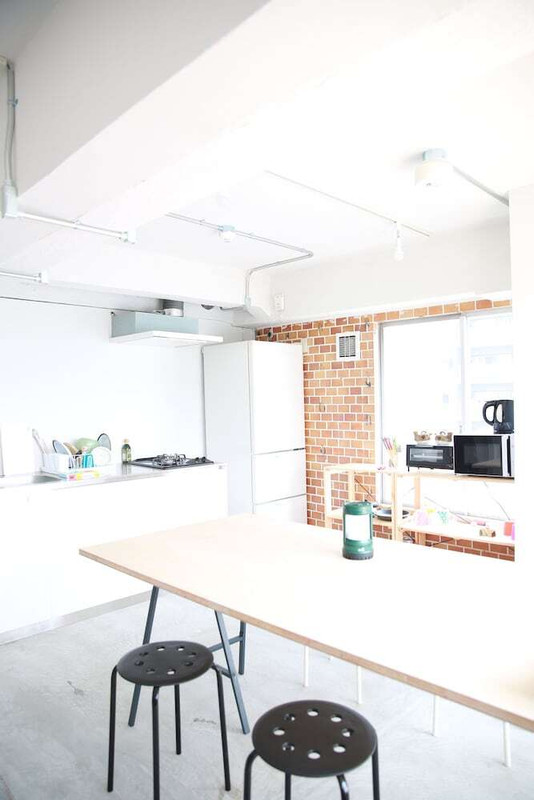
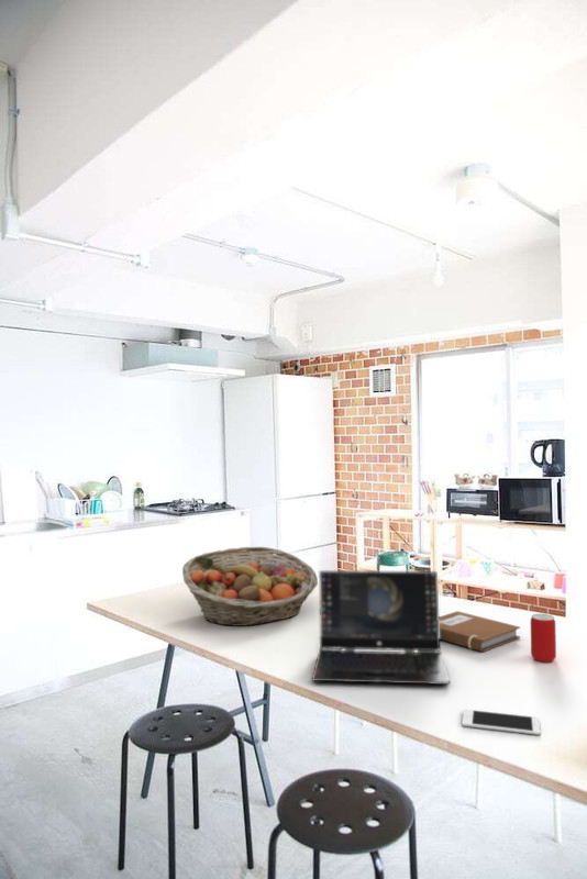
+ notebook (466, 630)
+ beverage can (543, 637)
+ cell phone (500, 721)
+ laptop computer (378, 624)
+ fruit basket (250, 583)
